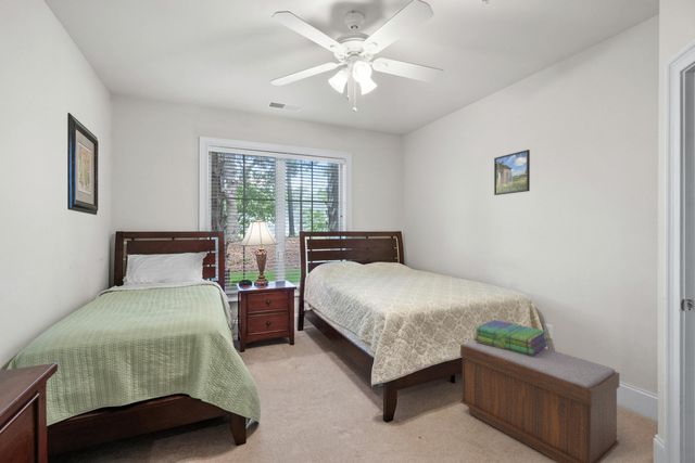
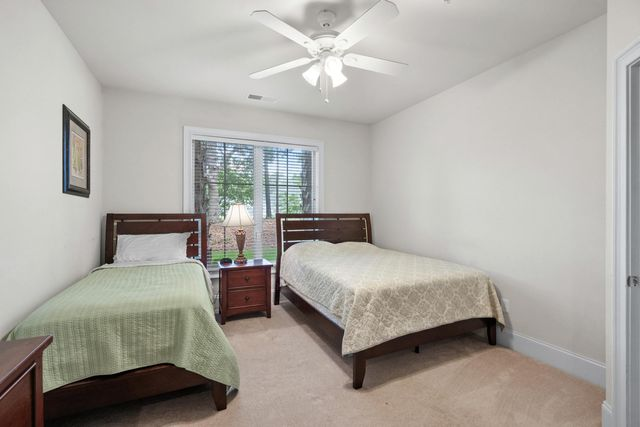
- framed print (510, 173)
- bench (531, 390)
- stack of books (510, 335)
